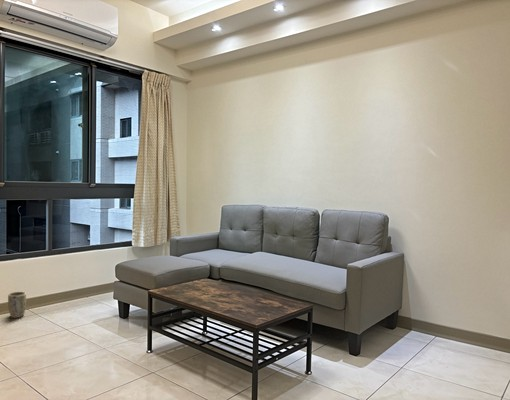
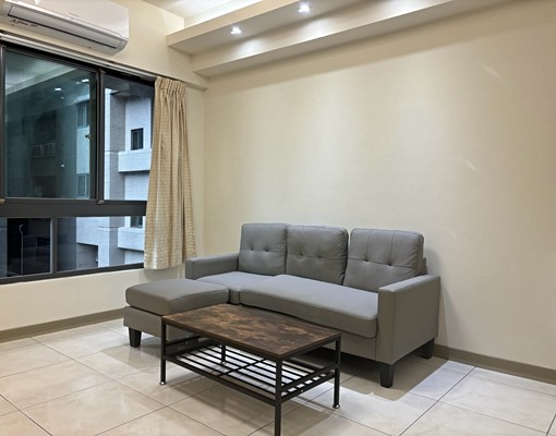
- plant pot (17, 304)
